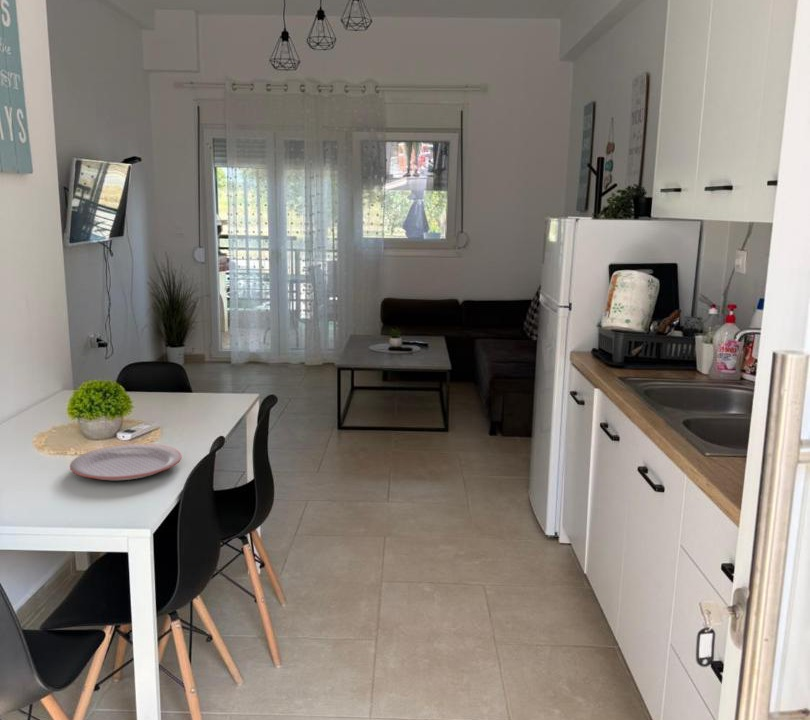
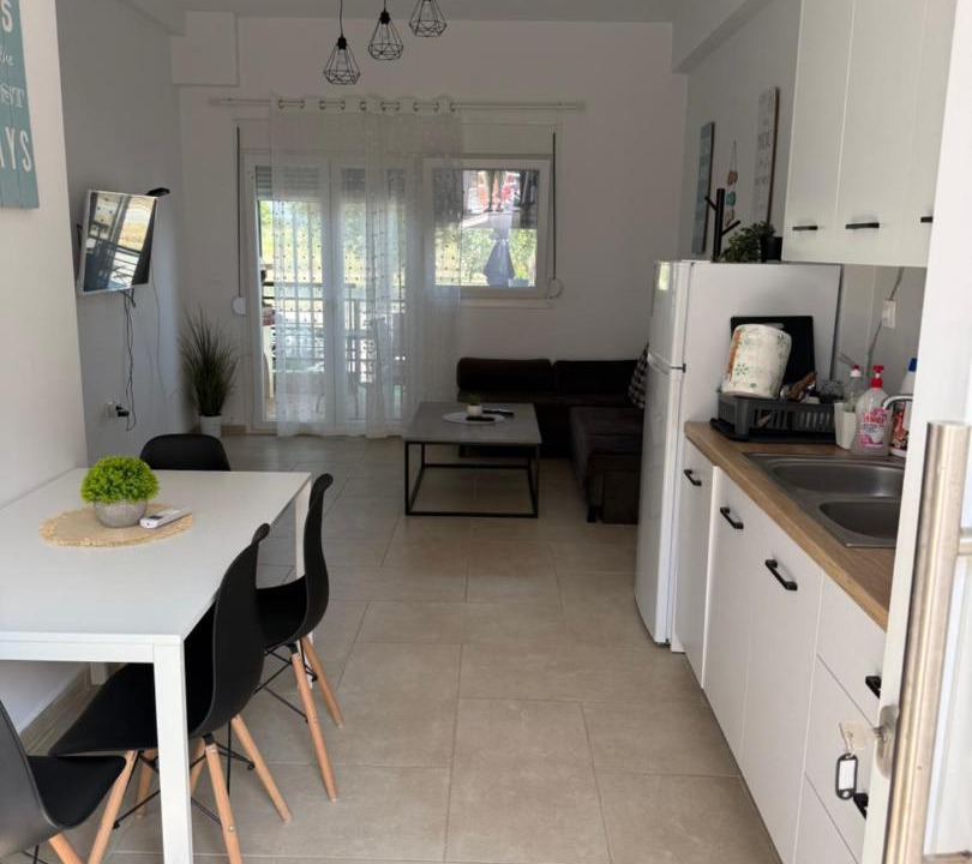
- plate (127, 463)
